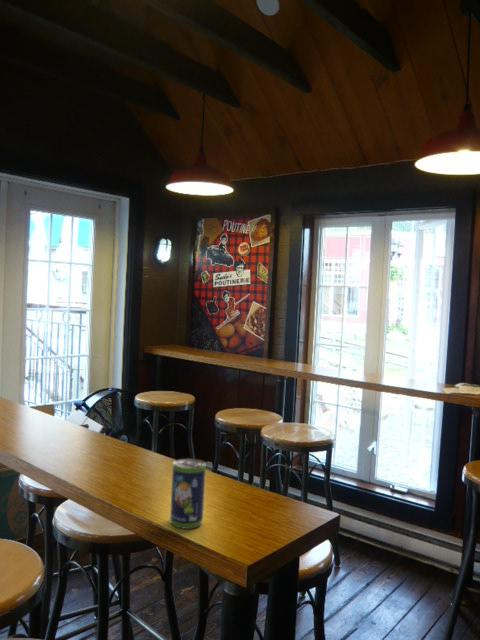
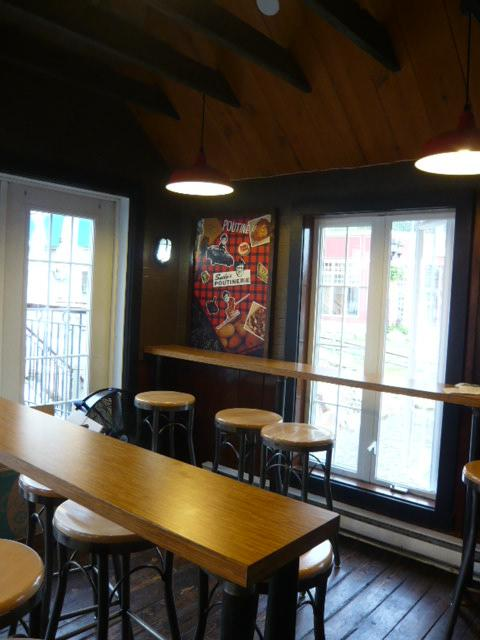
- beverage can (187, 492)
